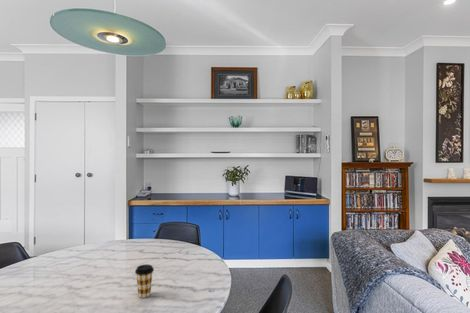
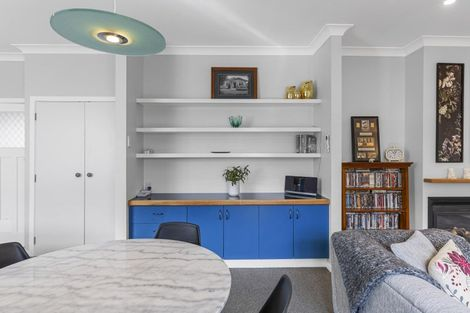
- coffee cup (144, 281)
